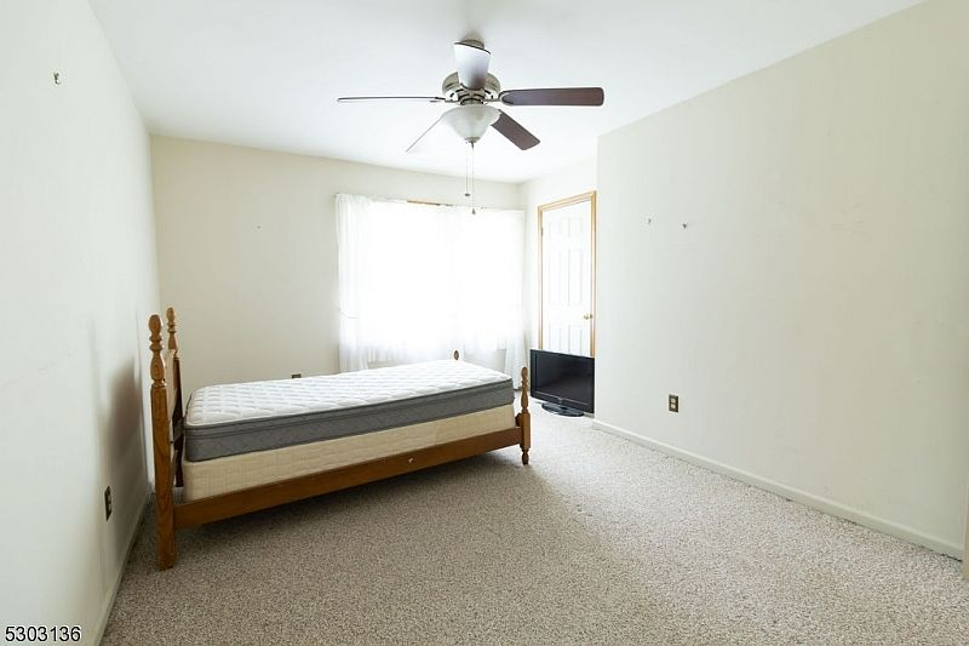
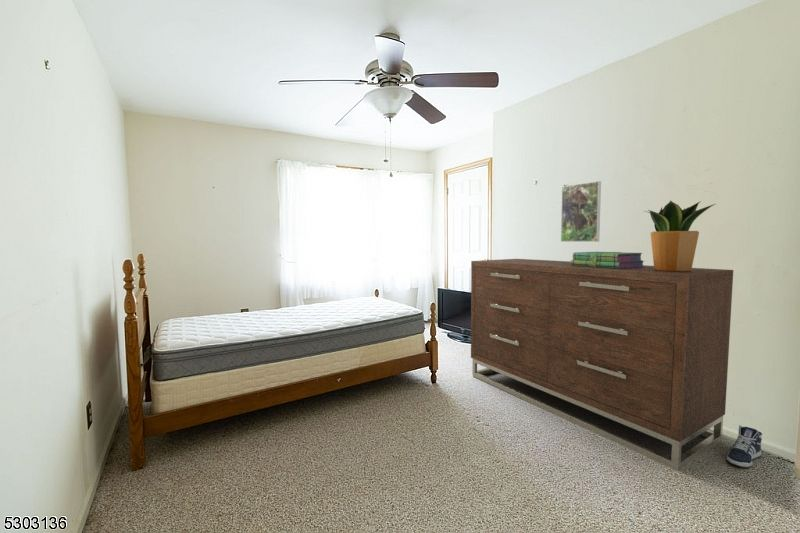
+ sneaker (744, 444)
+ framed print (579, 213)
+ stack of books (606, 259)
+ dresser (572, 334)
+ potted plant (678, 236)
